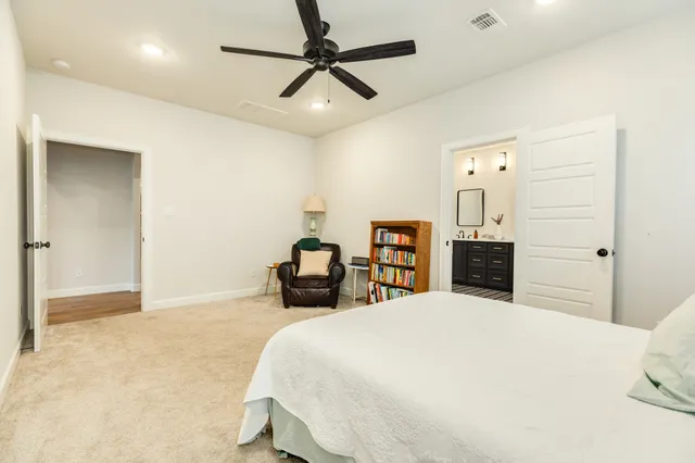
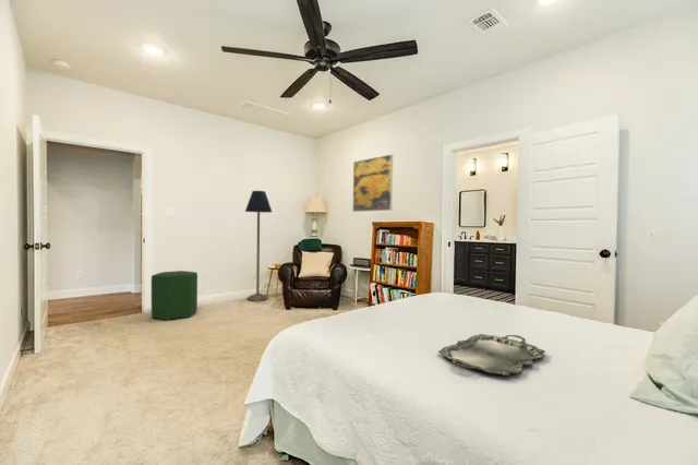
+ ottoman (174, 294)
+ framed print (371, 184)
+ floor lamp (257, 245)
+ serving tray (492, 351)
